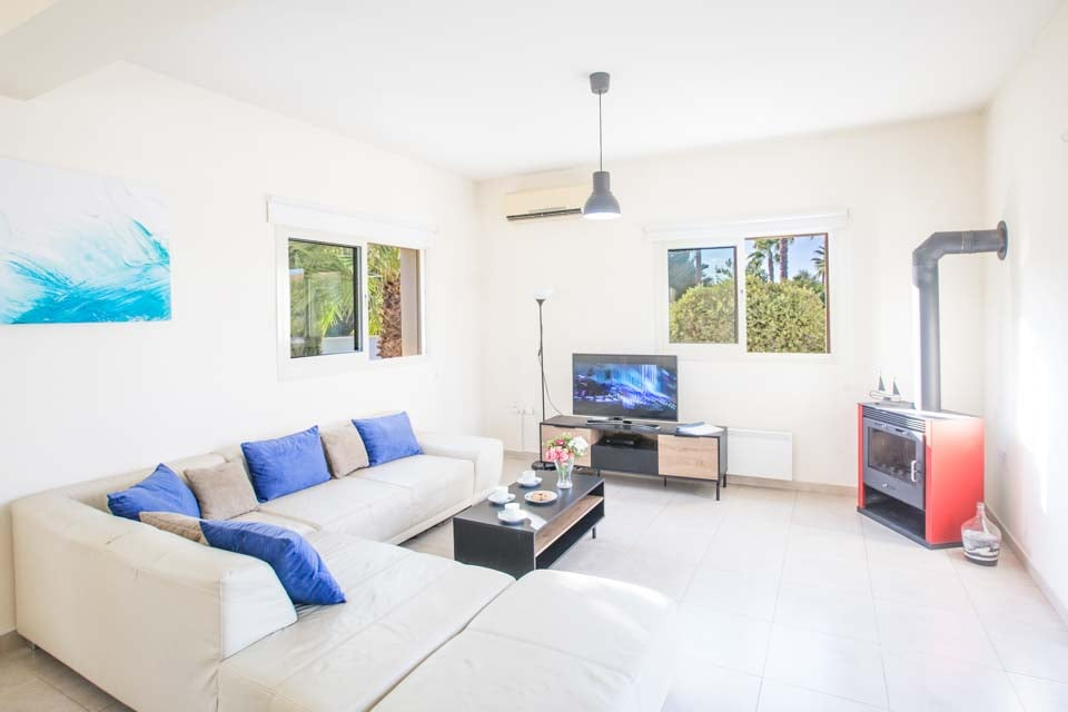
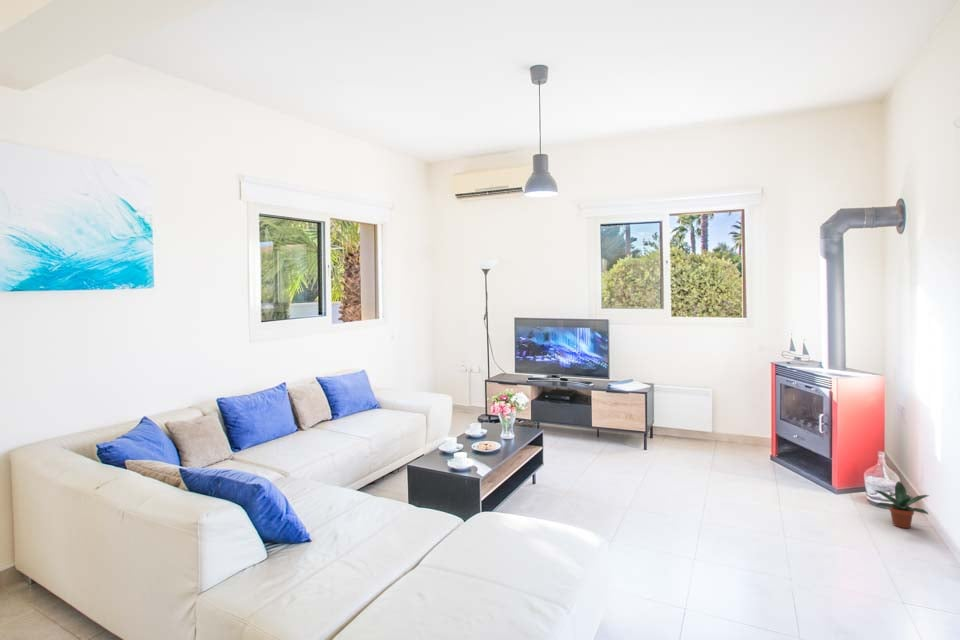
+ potted plant (901, 505)
